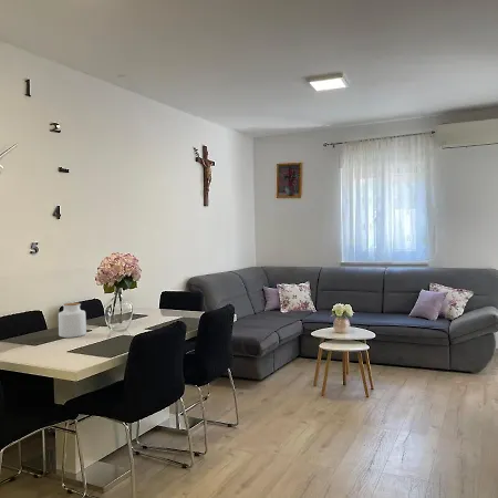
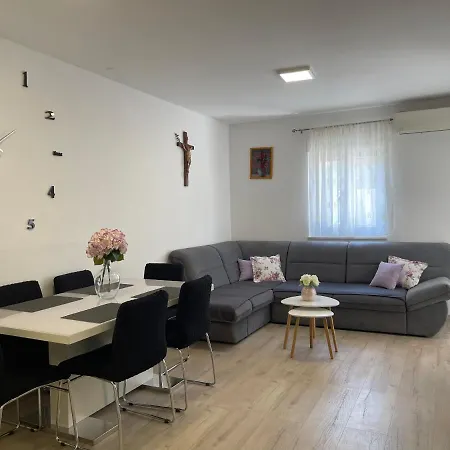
- jar (72, 319)
